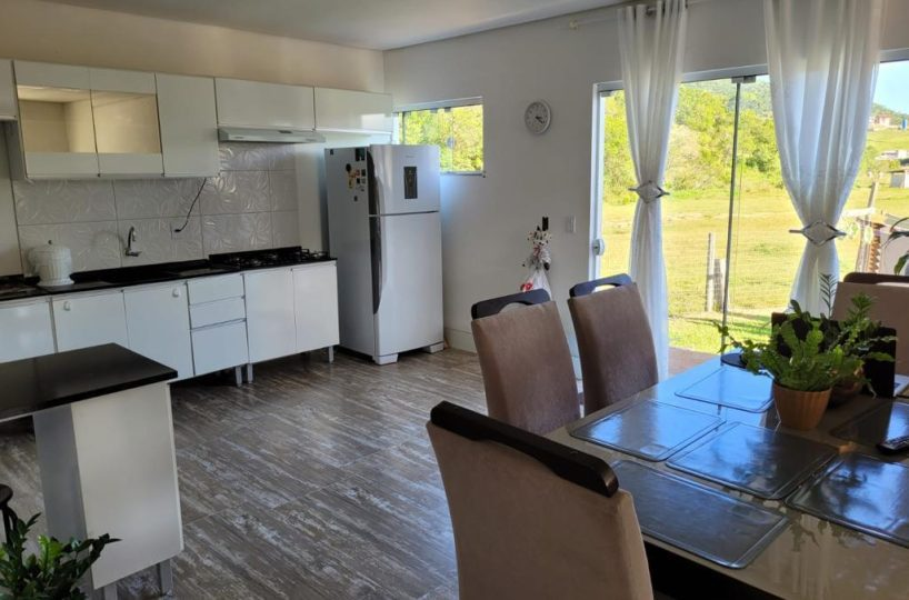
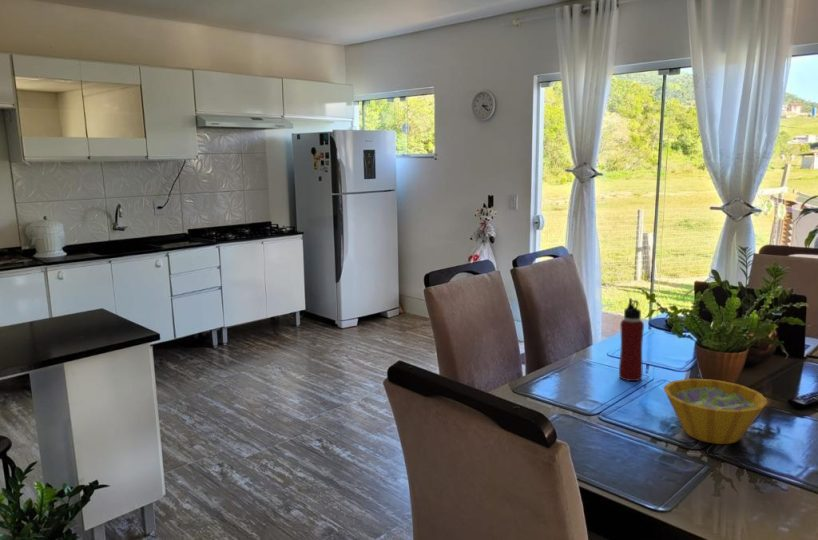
+ bowl (712, 413)
+ water bottle (631, 338)
